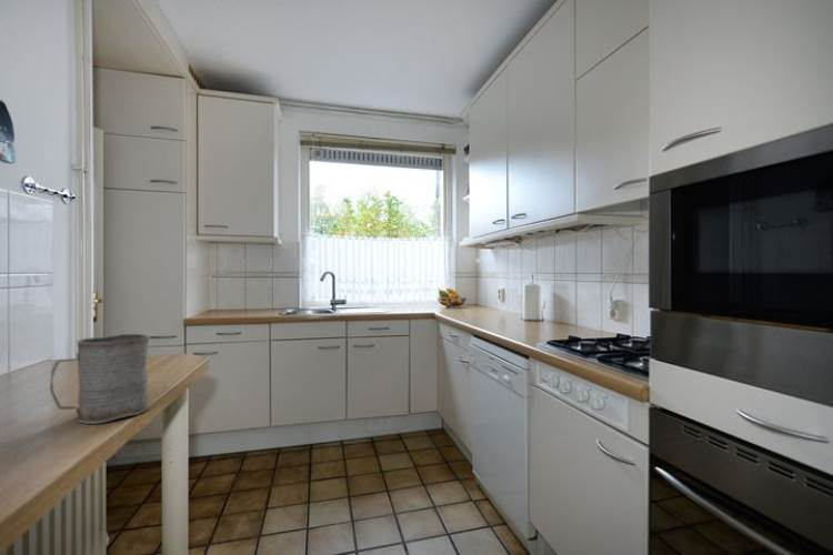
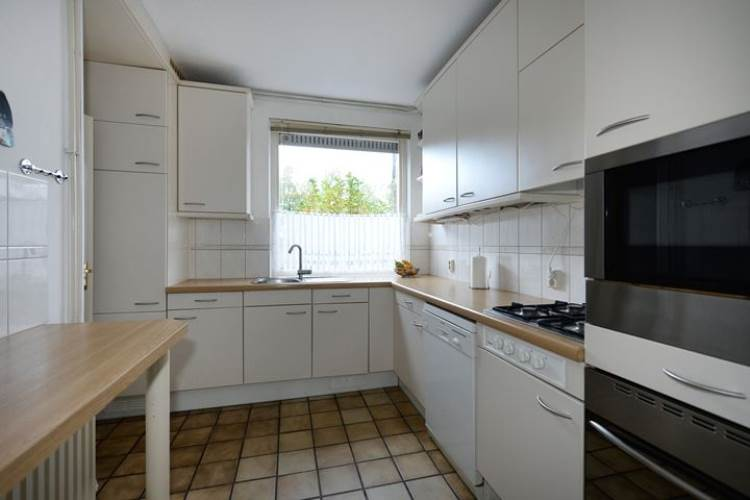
- mug (102, 376)
